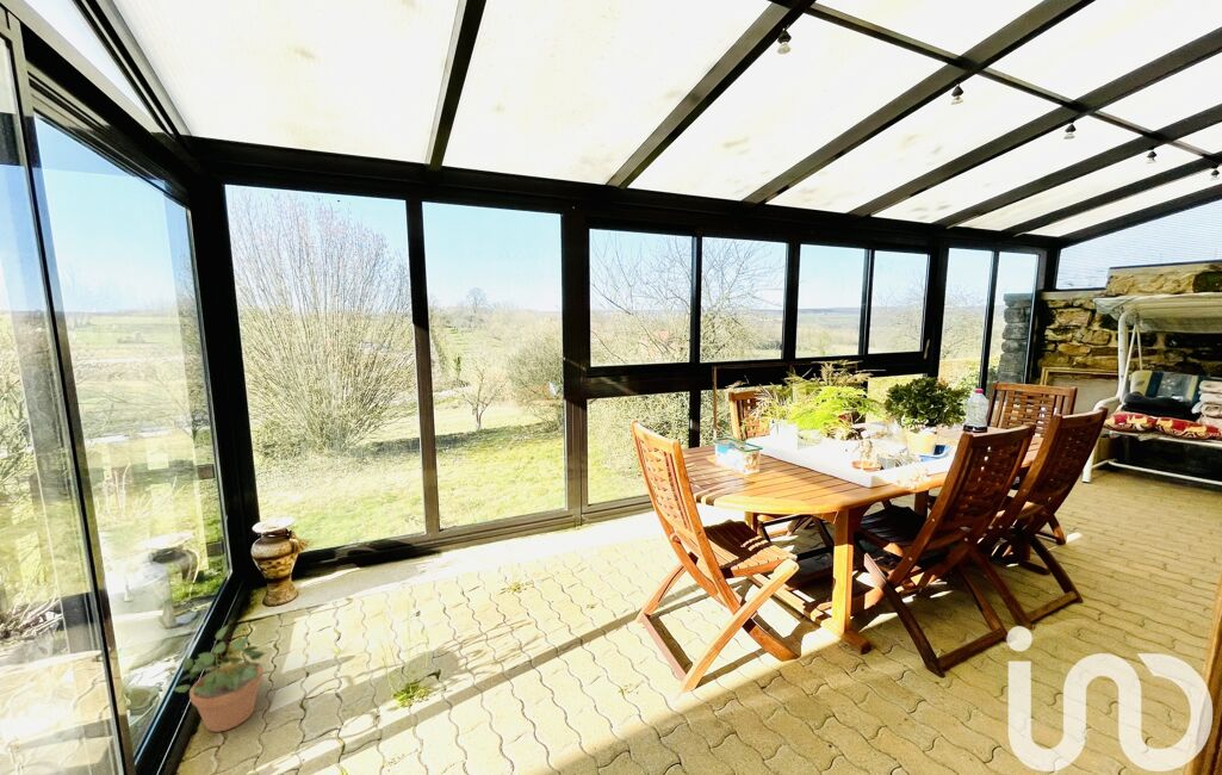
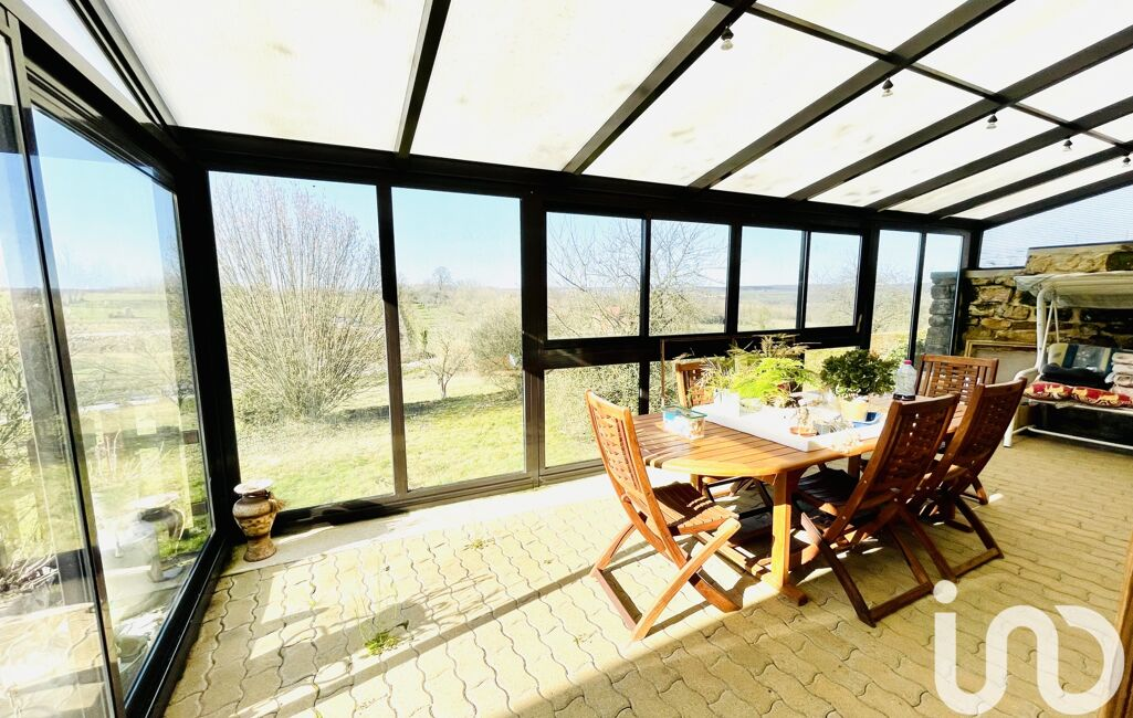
- potted plant (225, 677)
